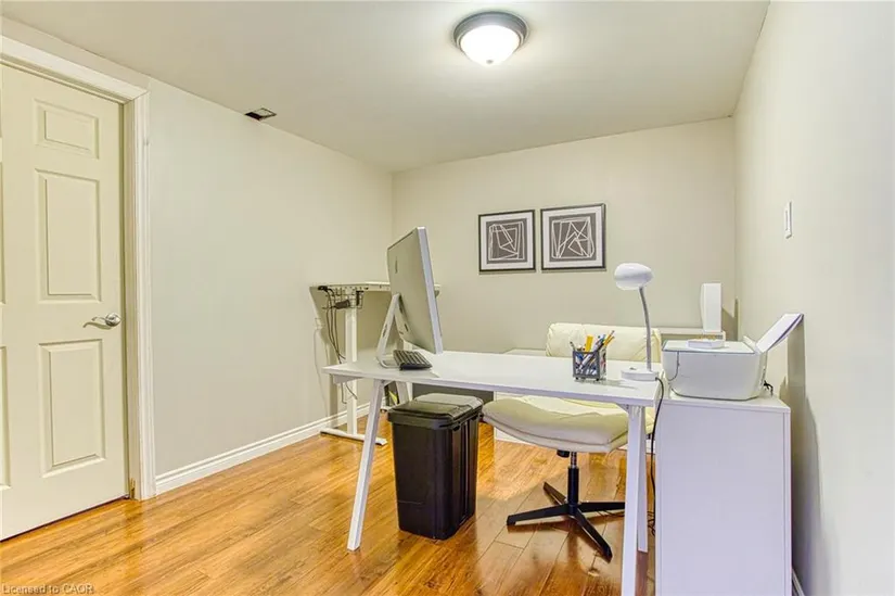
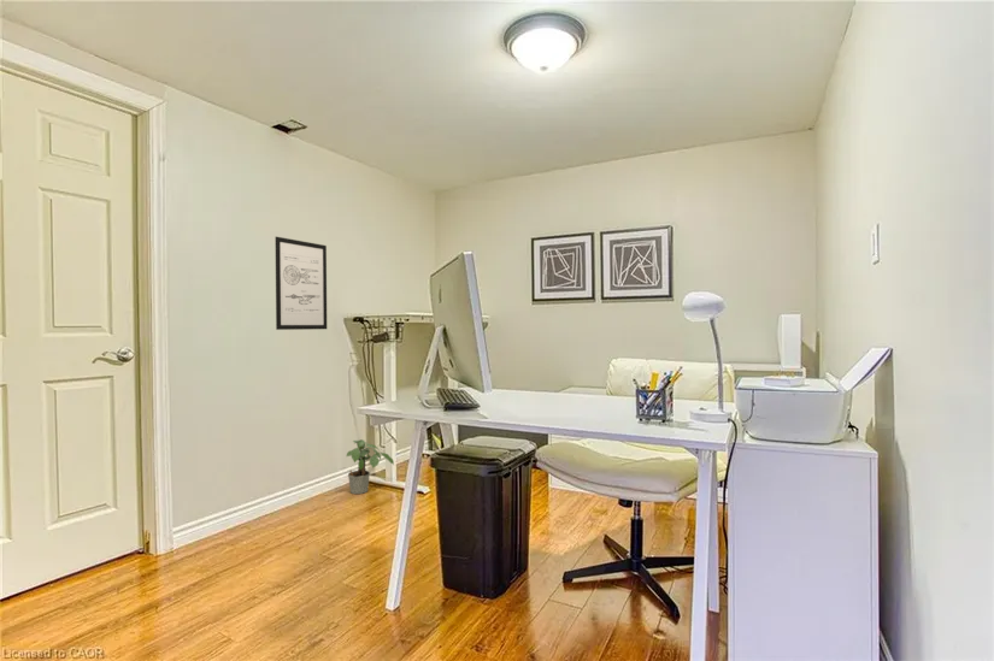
+ potted plant (364, 466)
+ wall art (302, 285)
